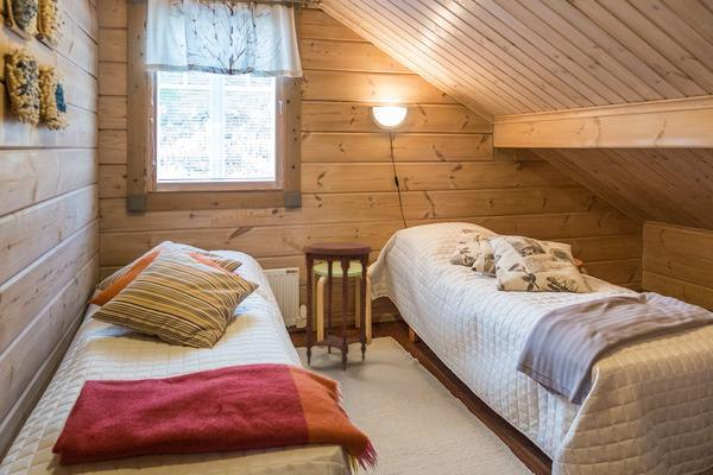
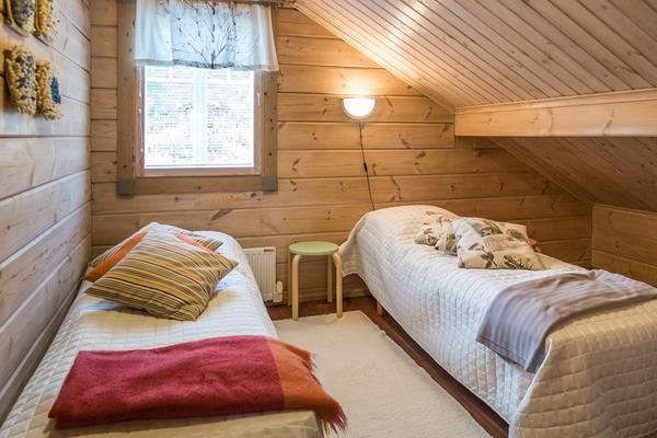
- side table (342, 304)
